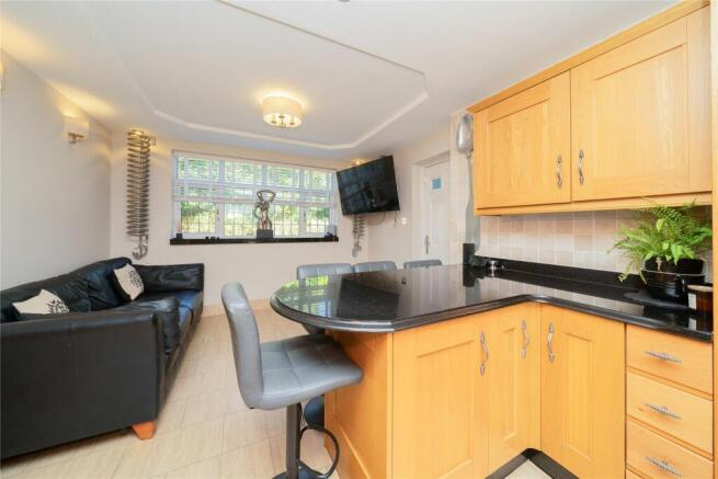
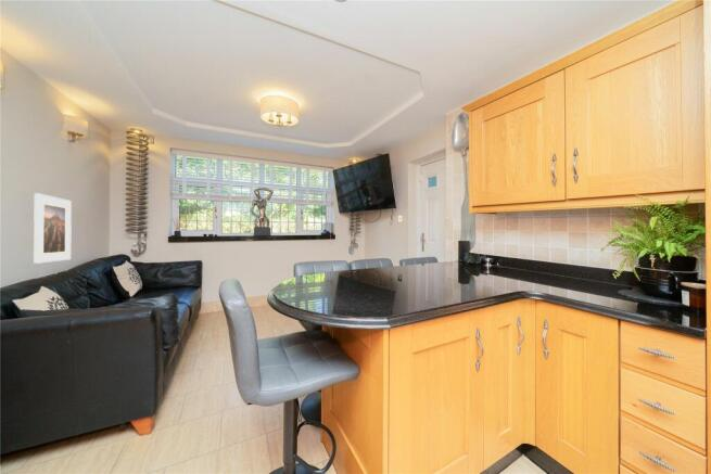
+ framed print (54, 229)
